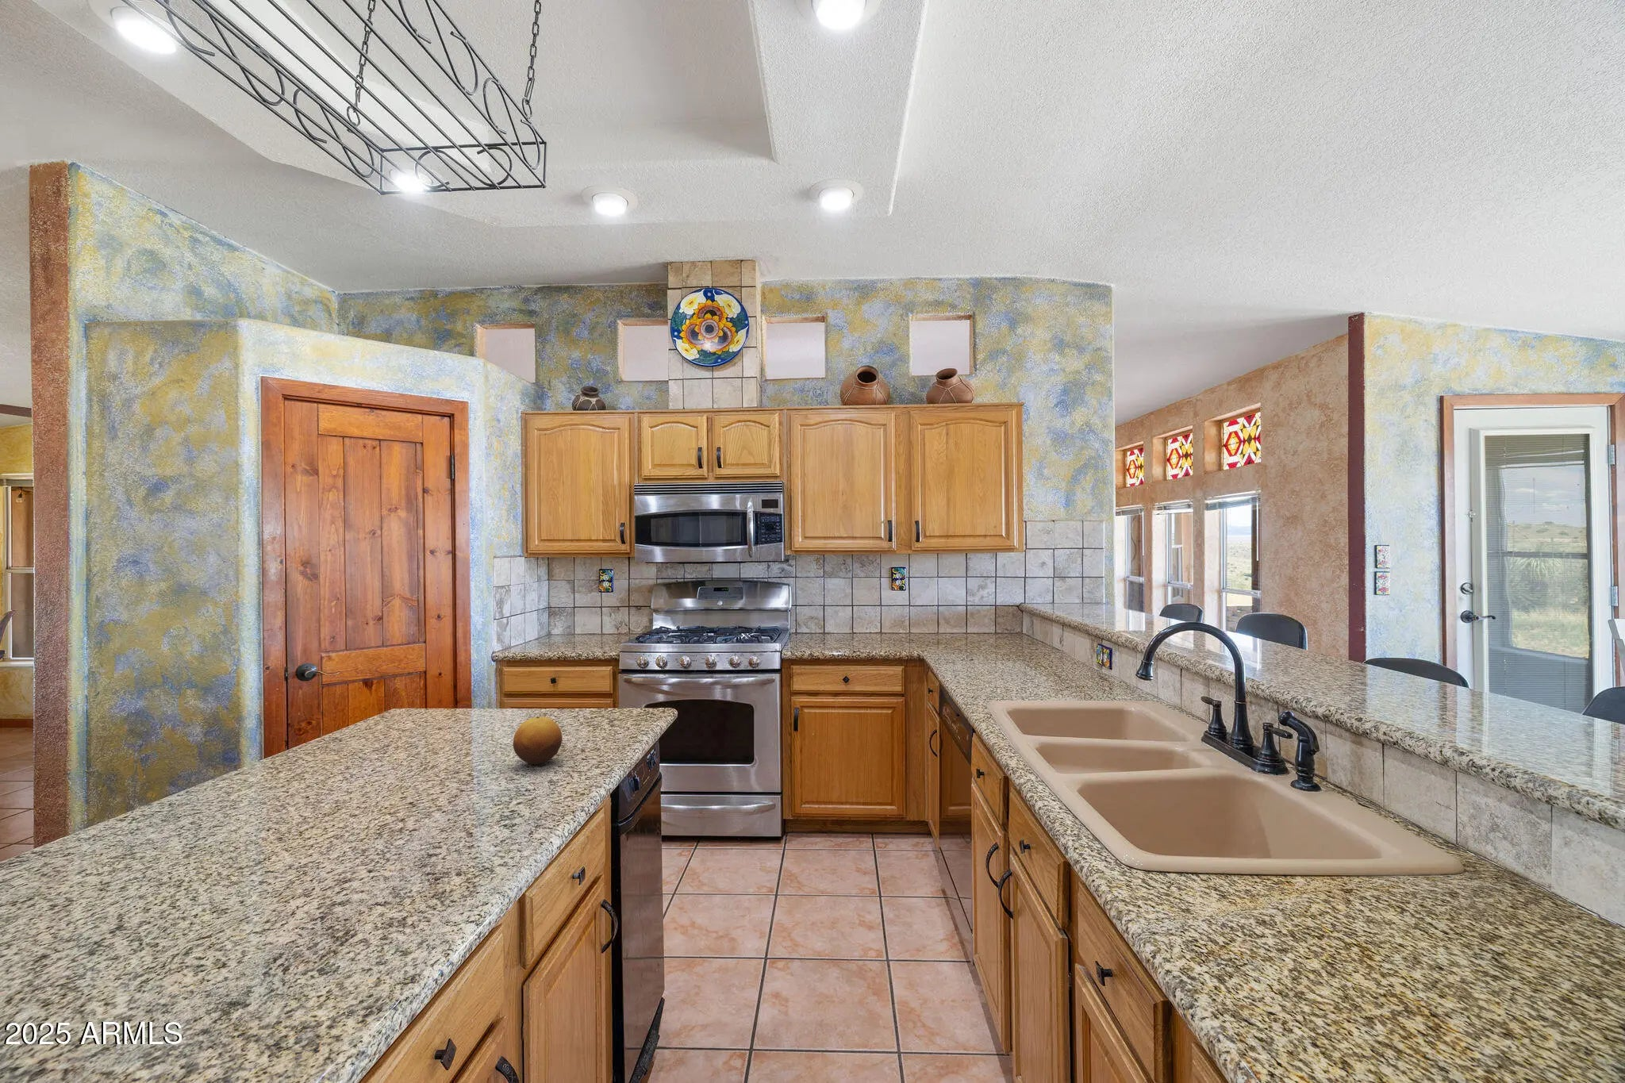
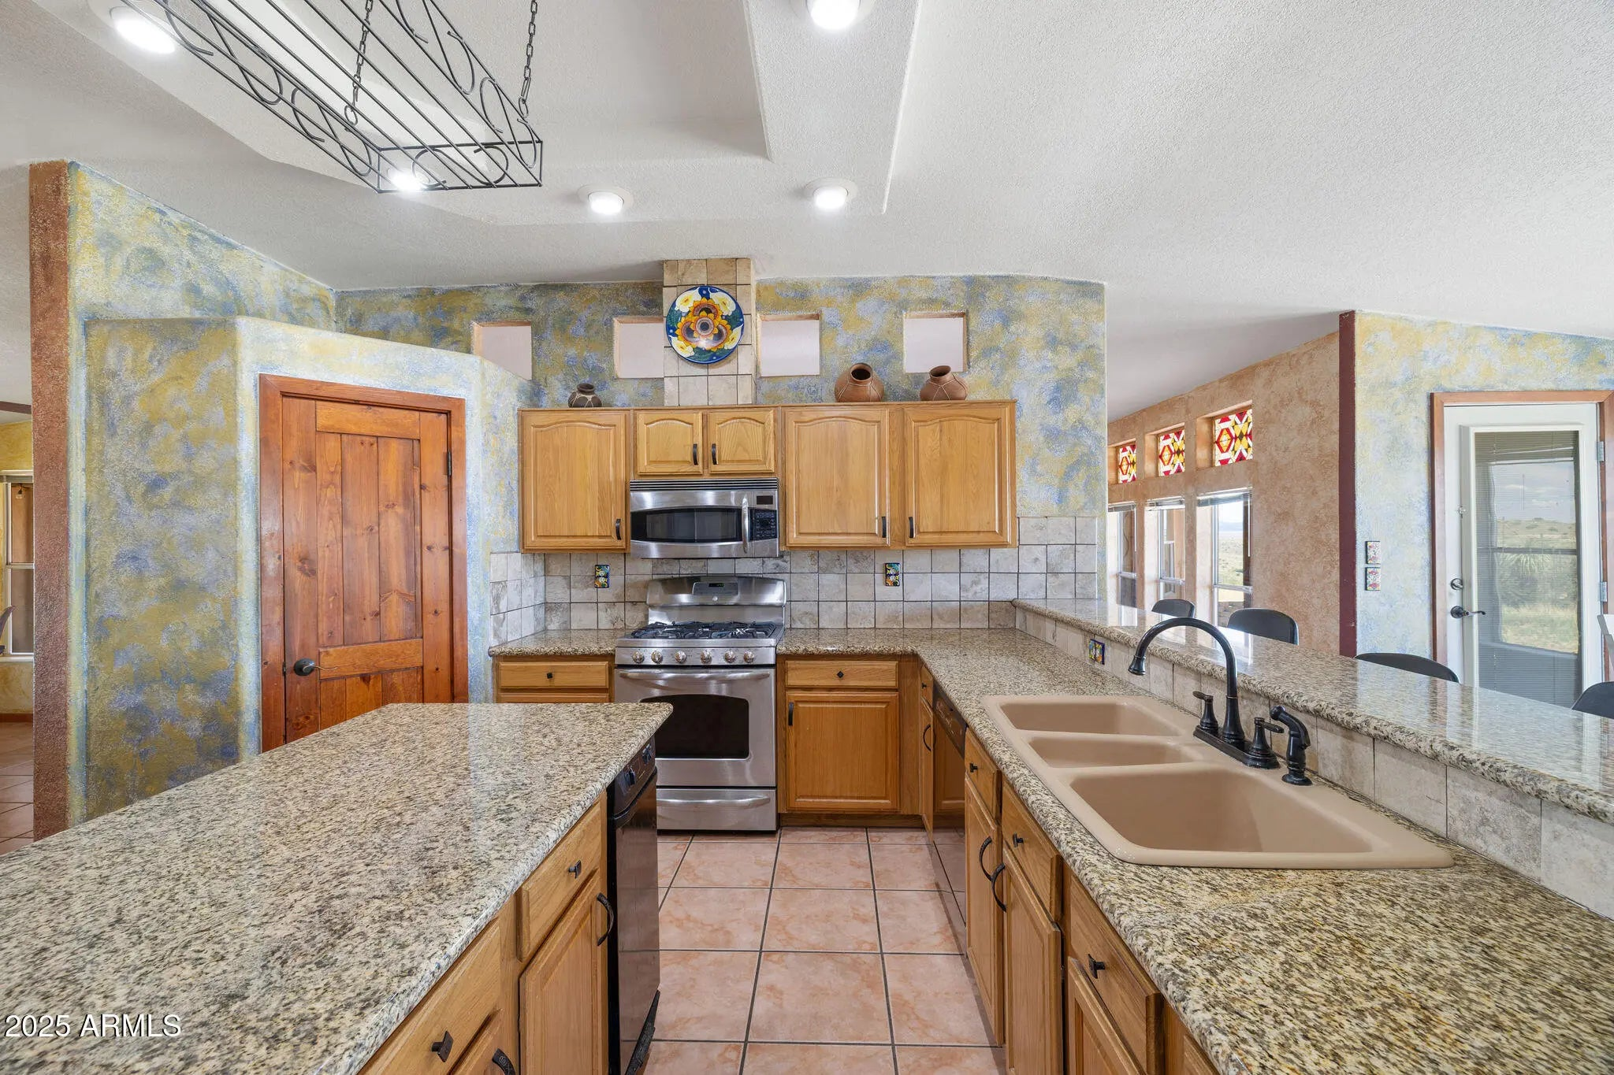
- fruit (538, 740)
